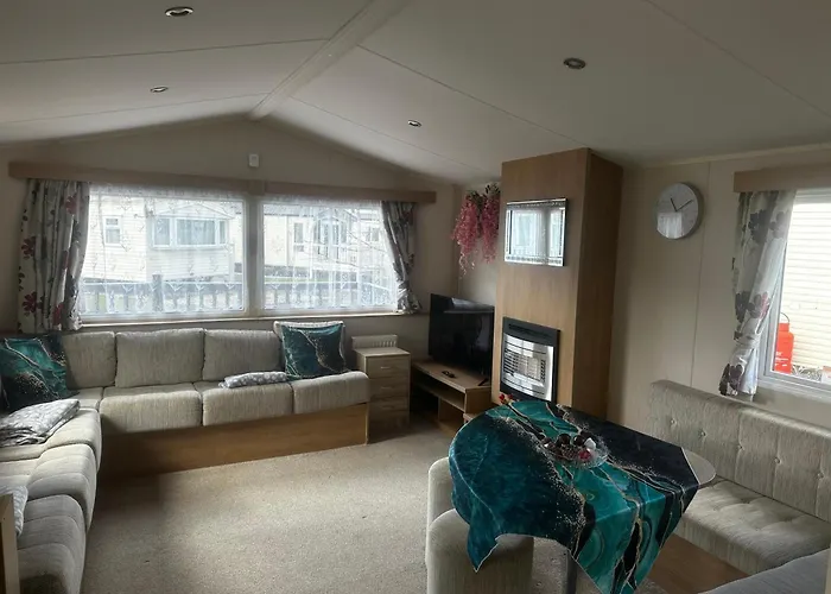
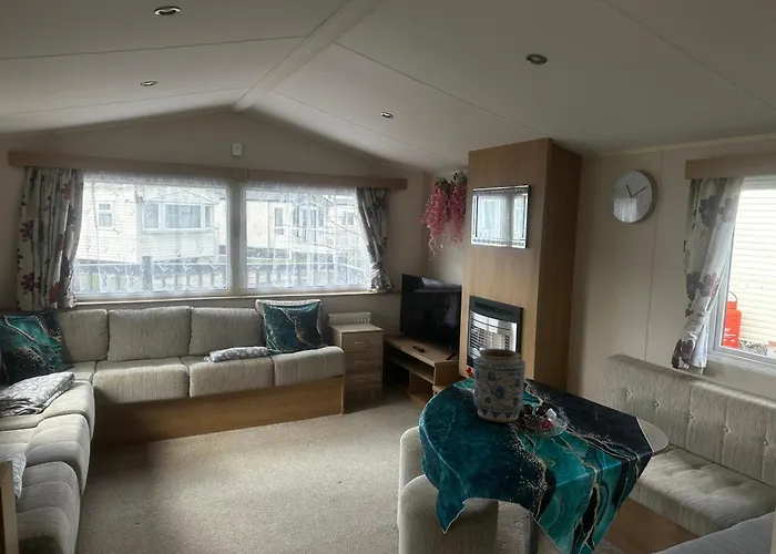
+ vase (498, 383)
